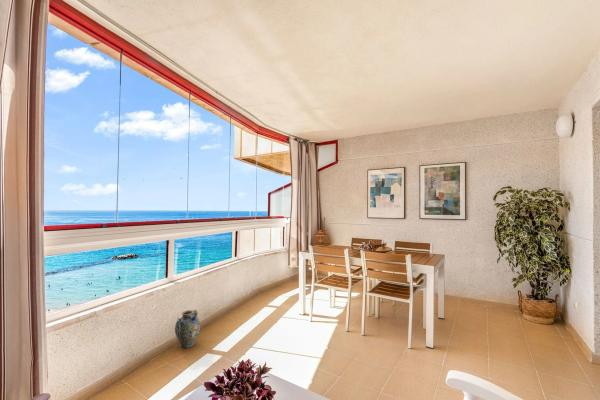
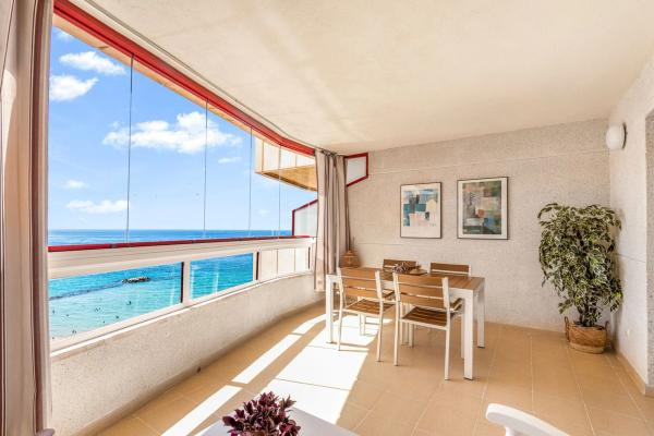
- ceramic jug (187, 328)
